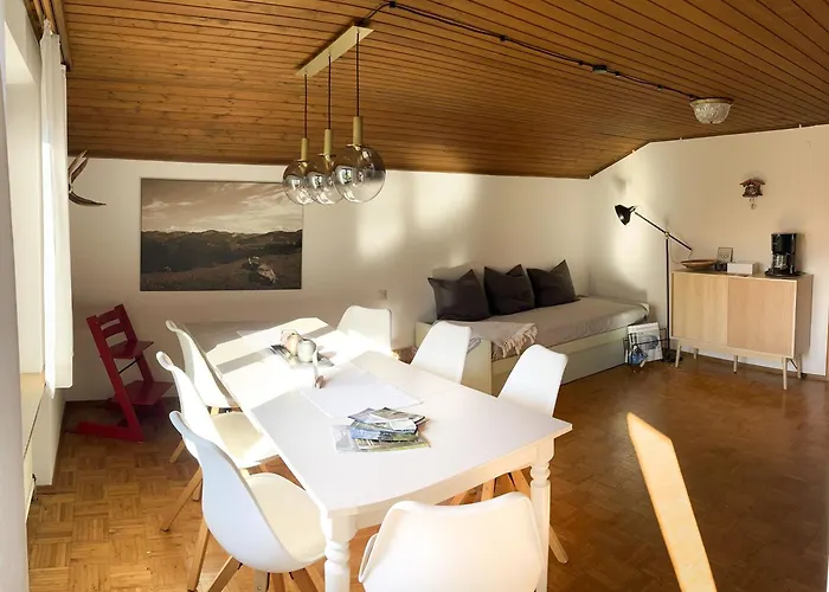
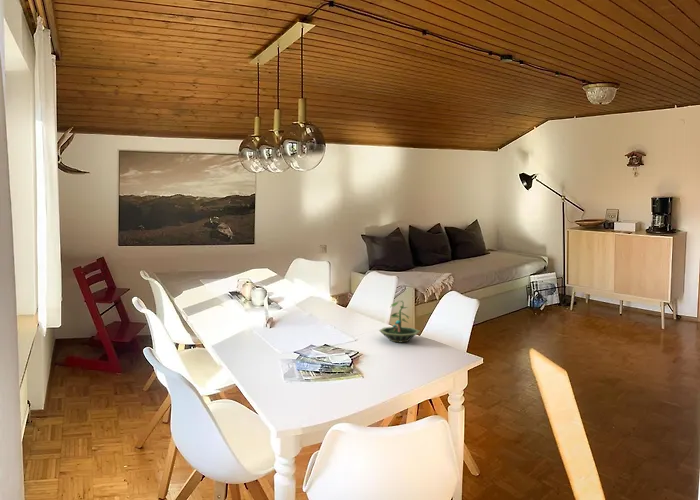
+ terrarium (400, 309)
